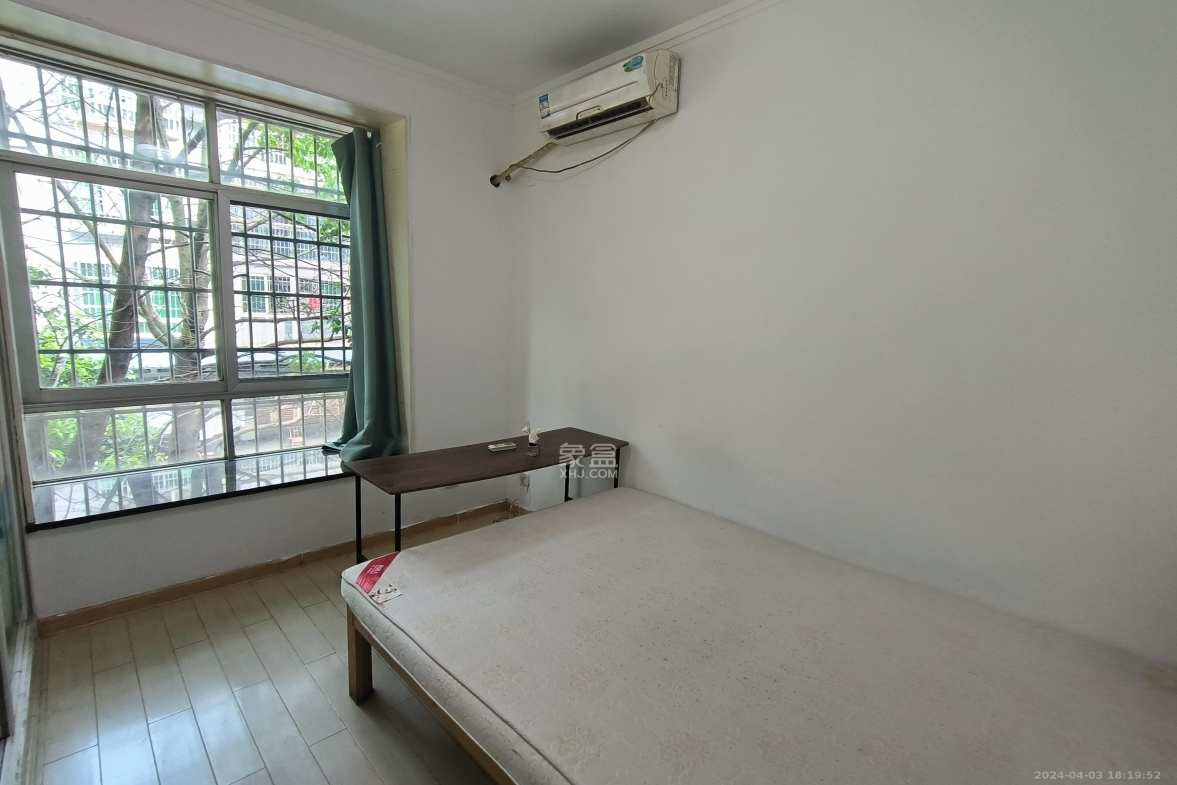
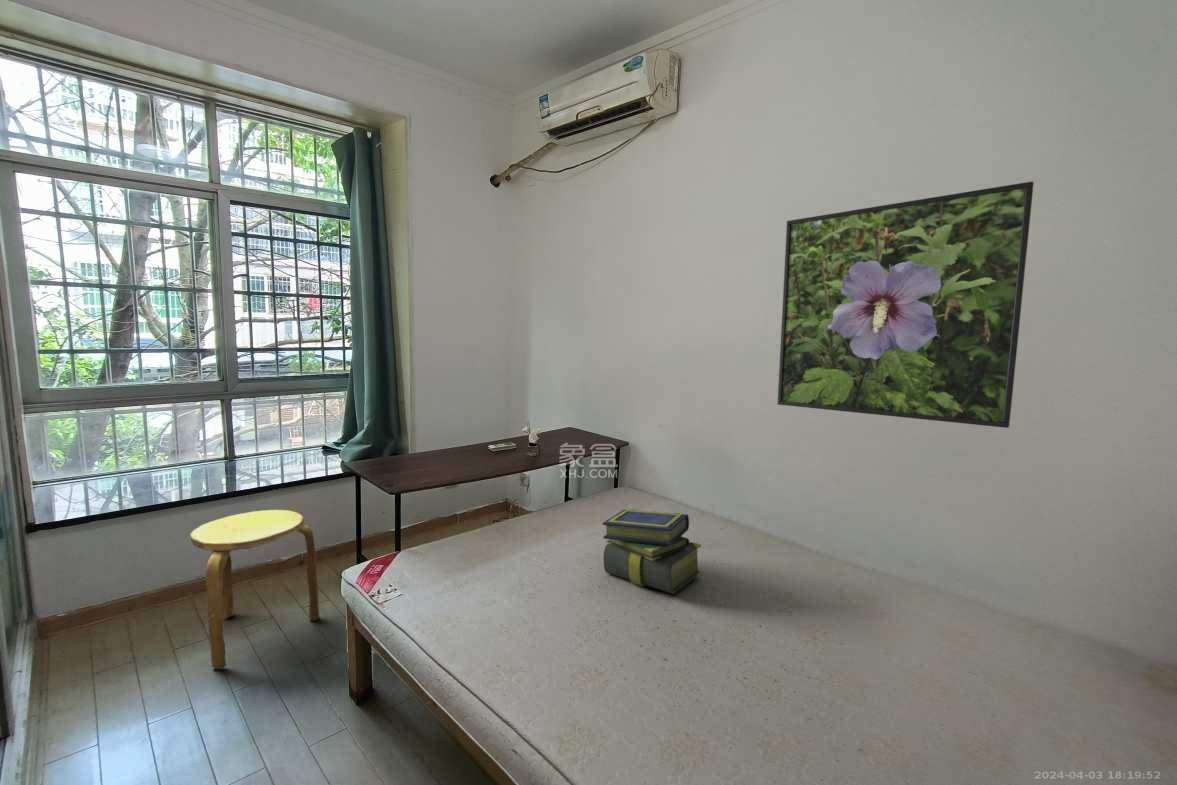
+ stool (231, 580)
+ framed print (884, 311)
+ stack of books (648, 545)
